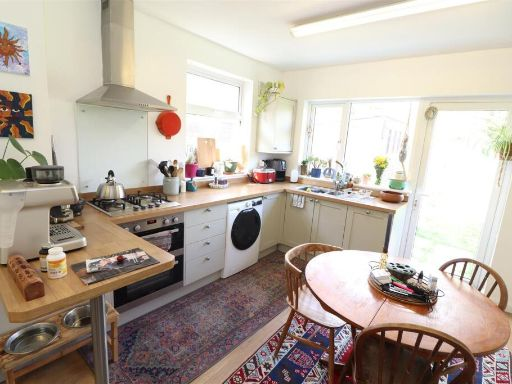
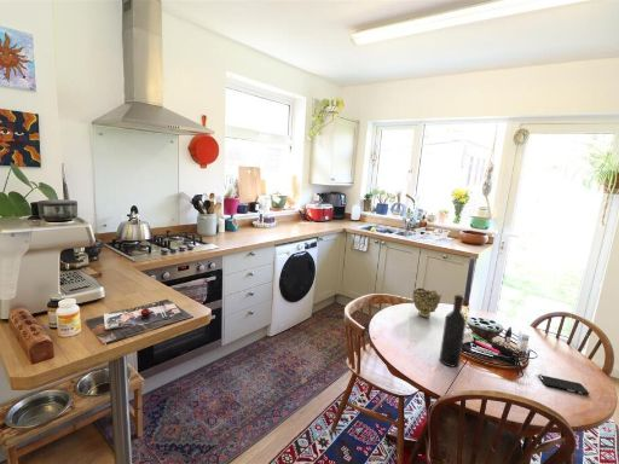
+ smartphone (562, 384)
+ decorative bowl (424, 303)
+ wine bottle (453, 329)
